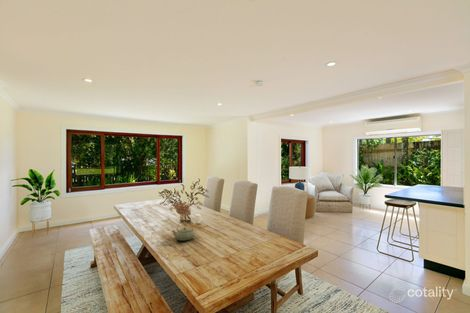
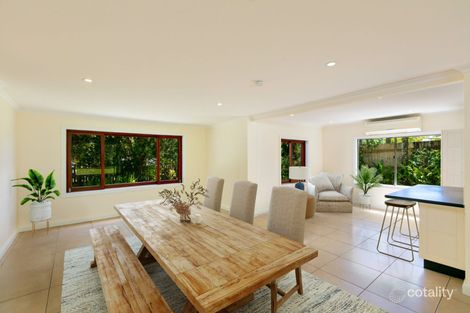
- teapot (183, 229)
